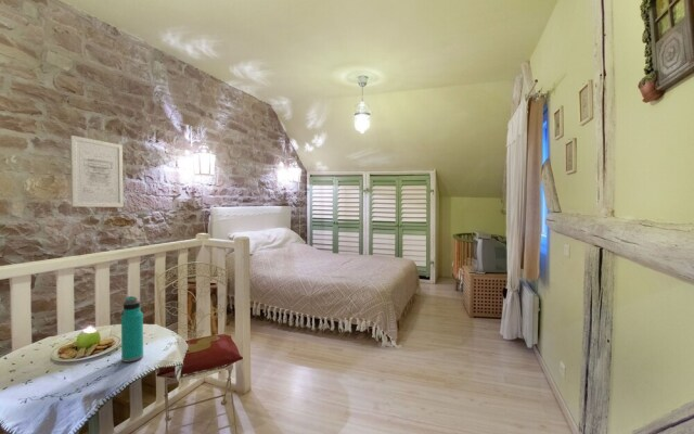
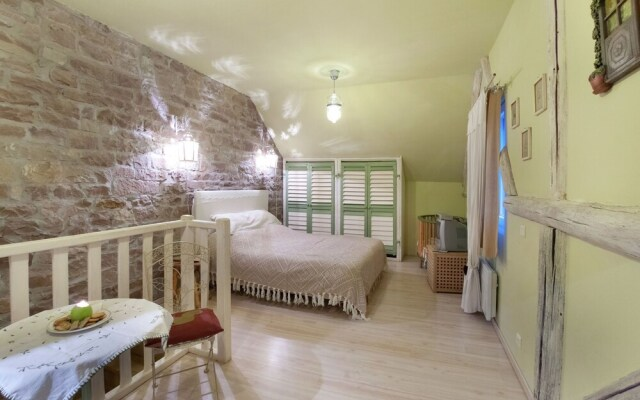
- wall art (99, 174)
- water bottle (132, 328)
